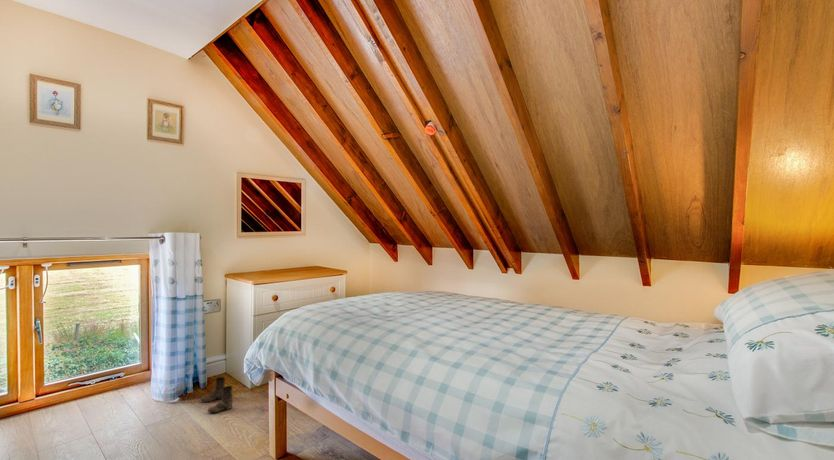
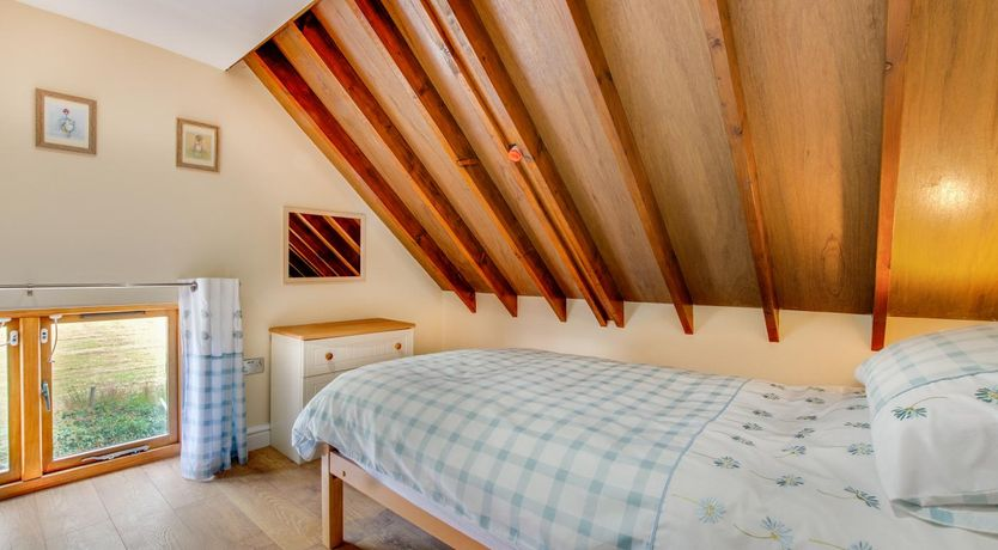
- boots (216, 394)
